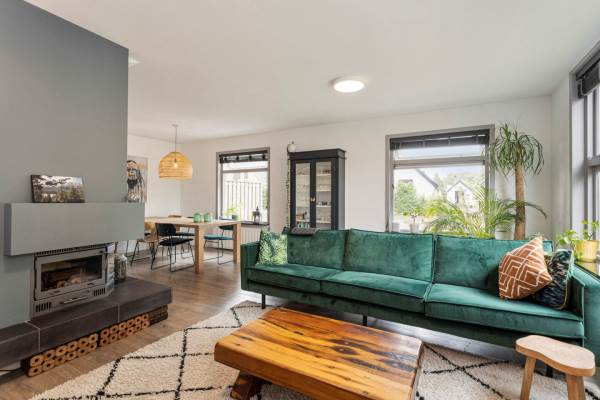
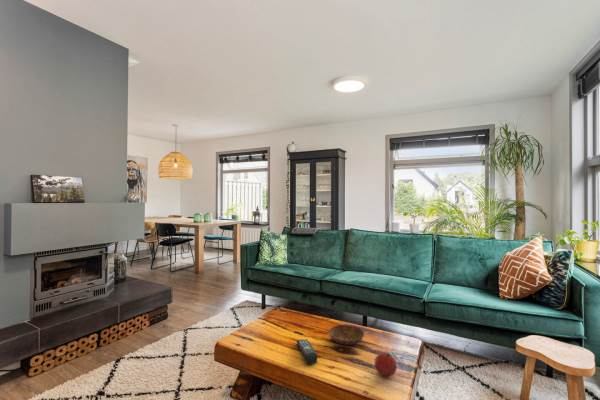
+ bowl (346, 336)
+ remote control (306, 349)
+ fruit (385, 363)
